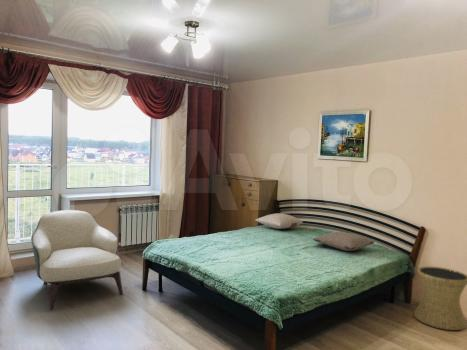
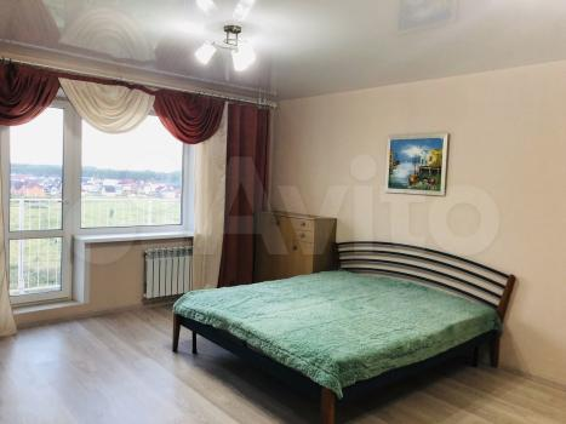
- side table (441, 296)
- pillow (343, 240)
- pillow (278, 221)
- armchair (75, 252)
